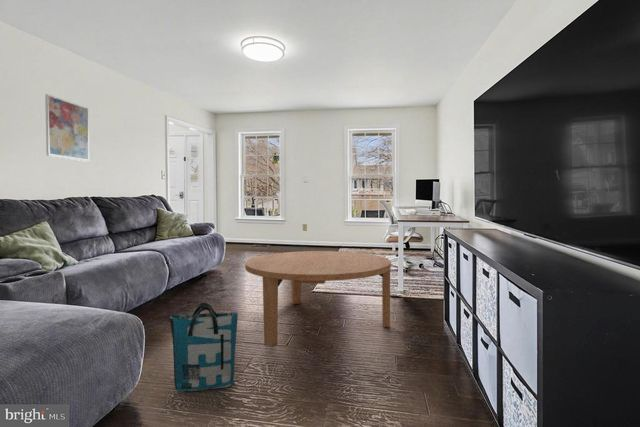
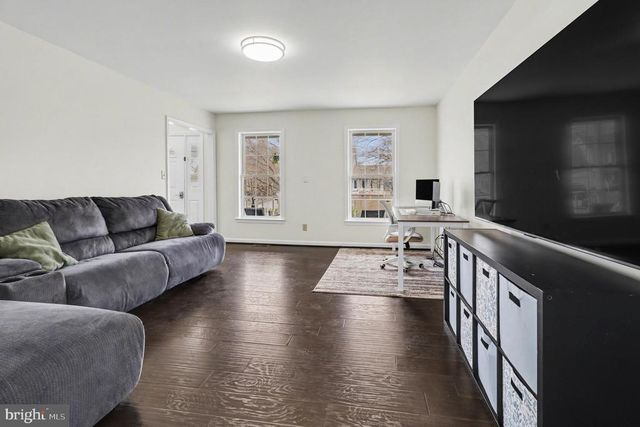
- tote bag (205, 342)
- wall art (68, 130)
- coffee table (318, 283)
